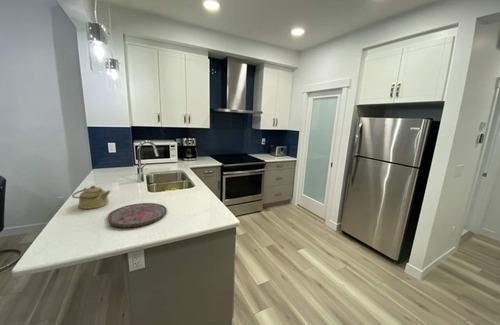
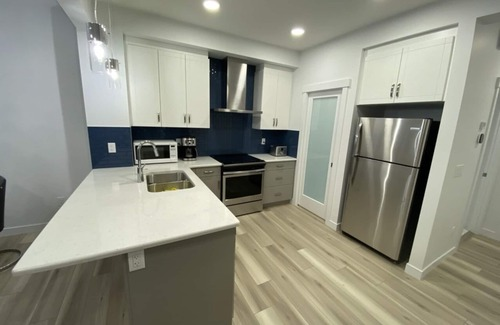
- cutting board (138, 213)
- kettle (95, 195)
